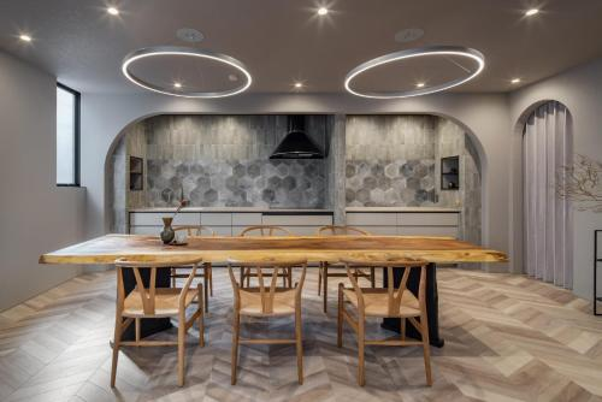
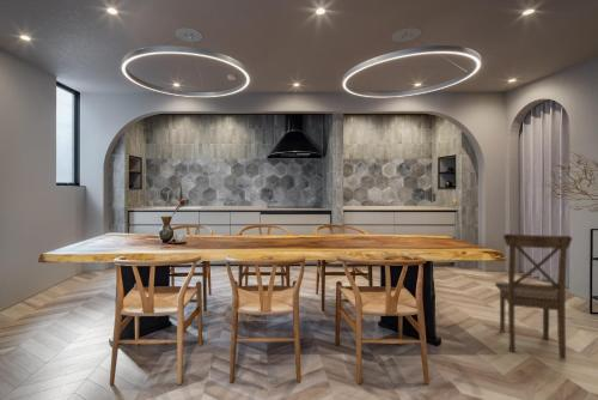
+ dining chair (530, 289)
